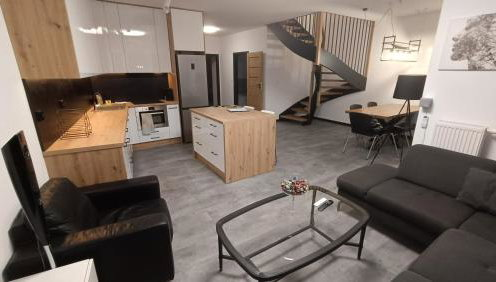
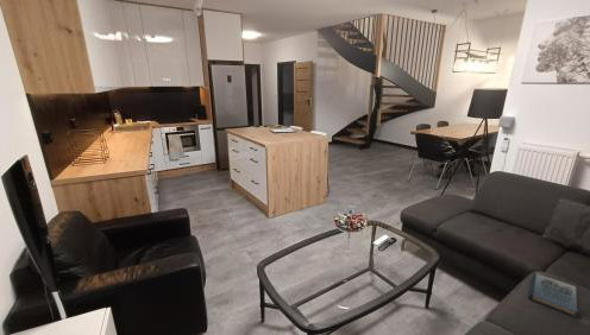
+ book (552, 292)
